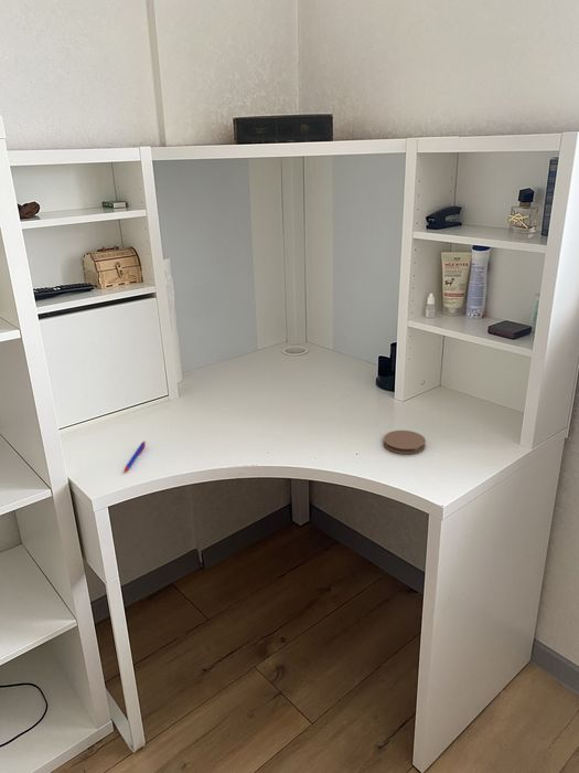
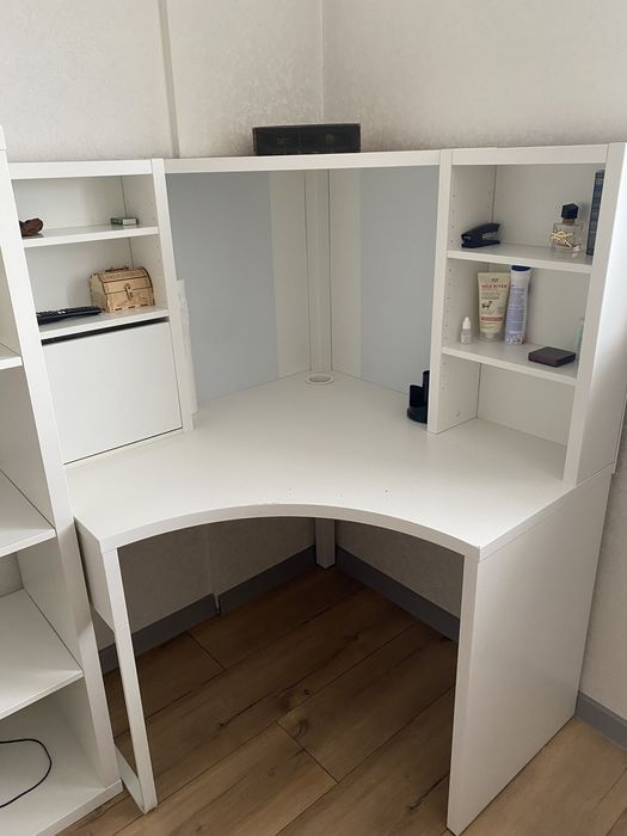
- pen (135, 456)
- coaster (404, 442)
